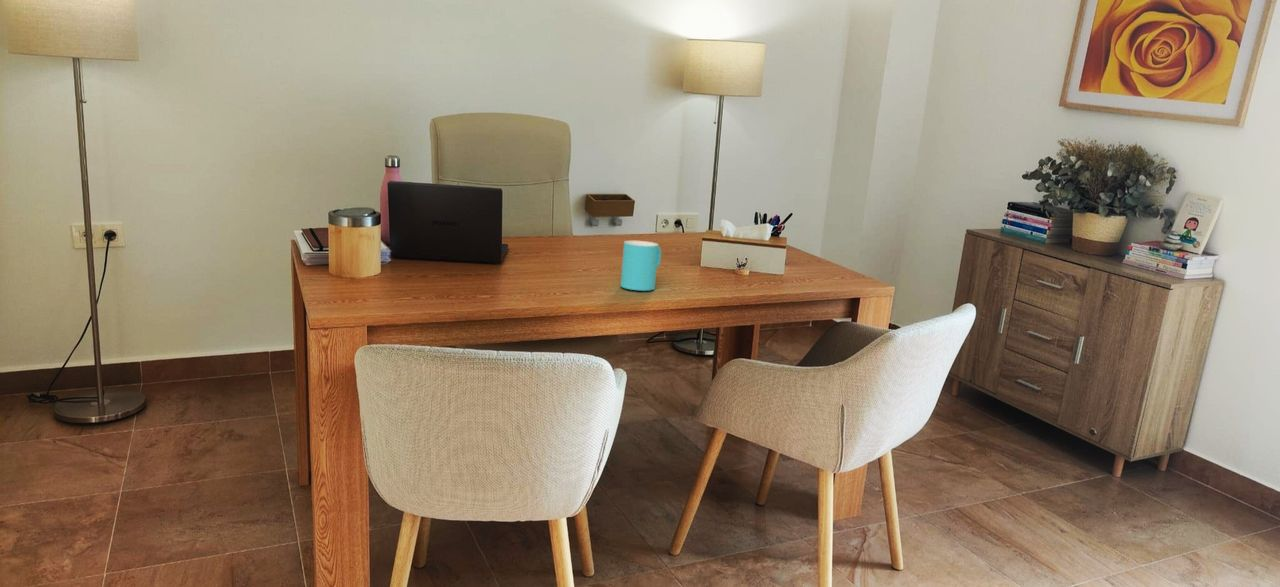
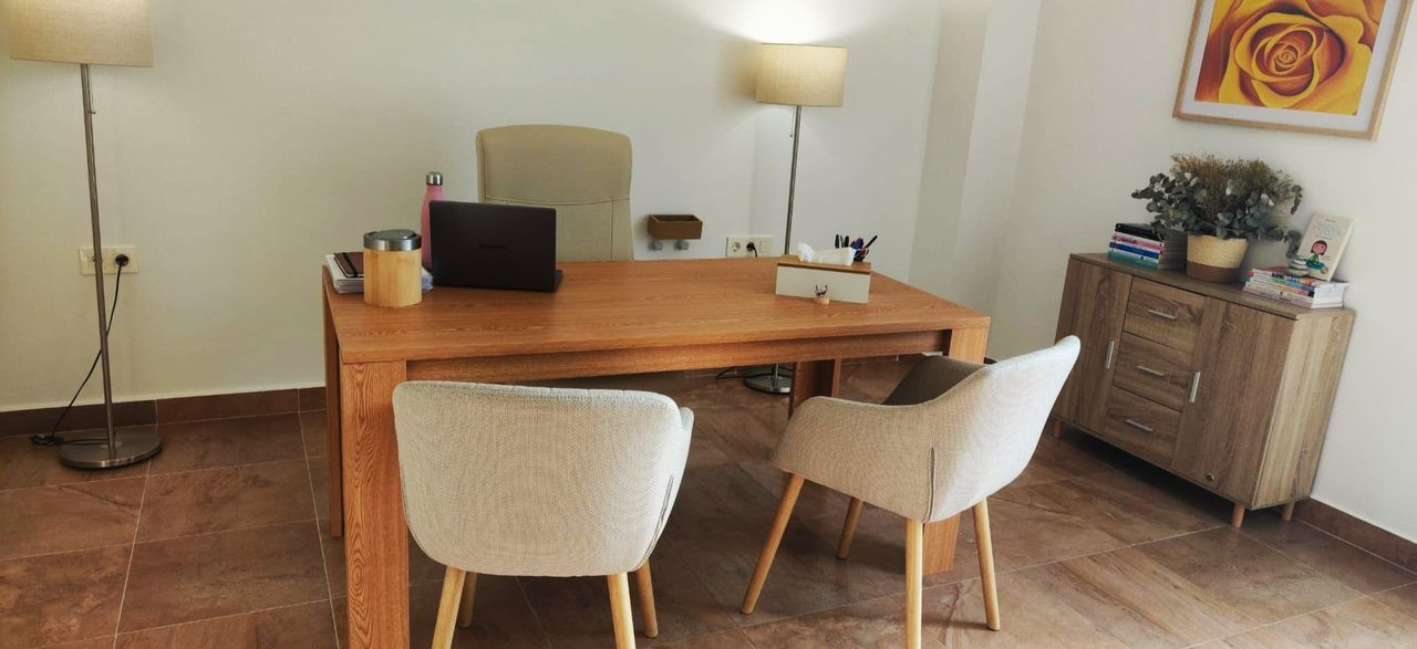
- cup (645, 265)
